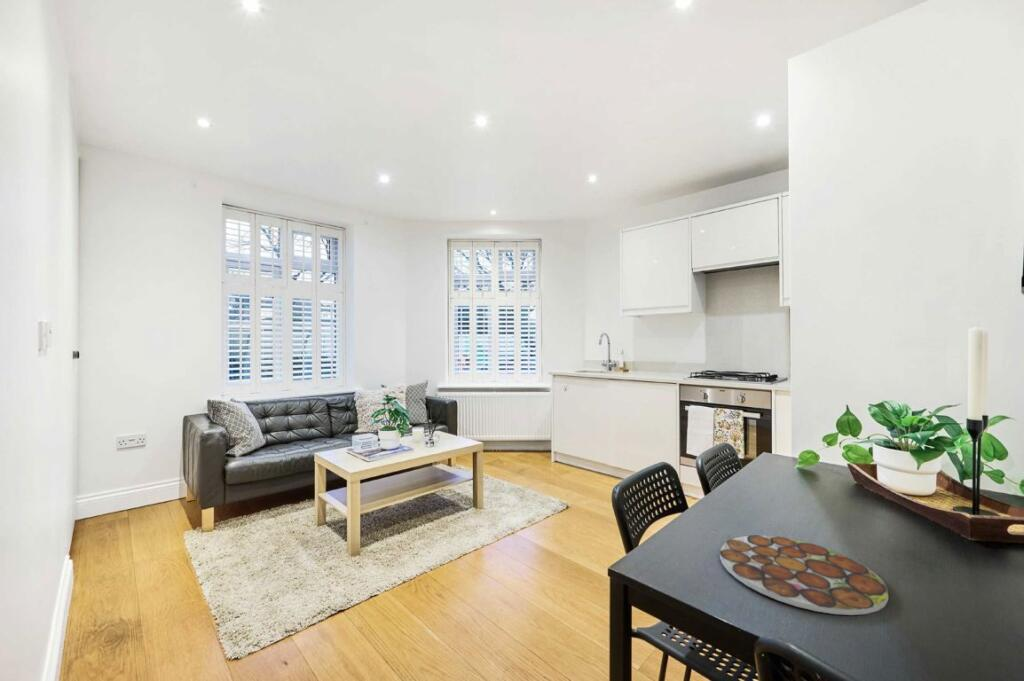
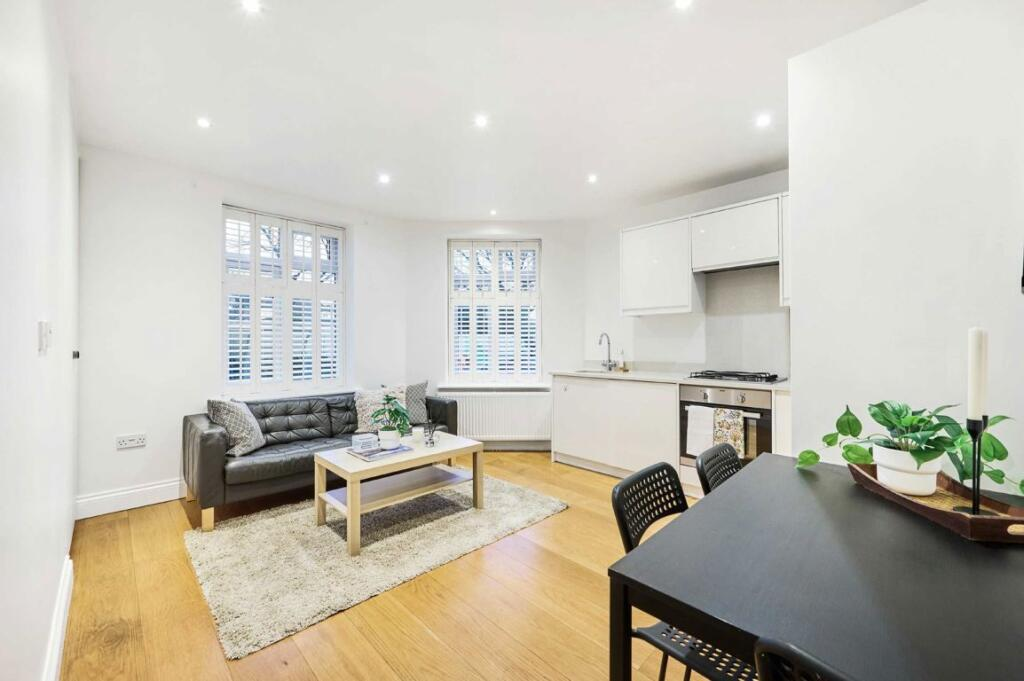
- plate (796, 568)
